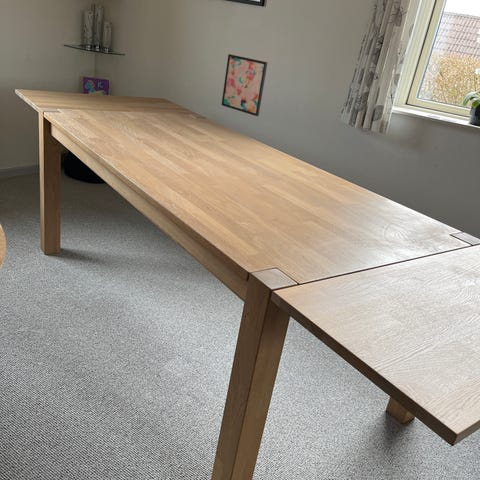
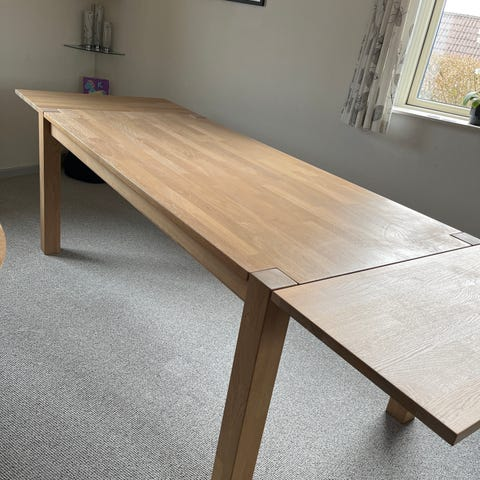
- wall art (243, 84)
